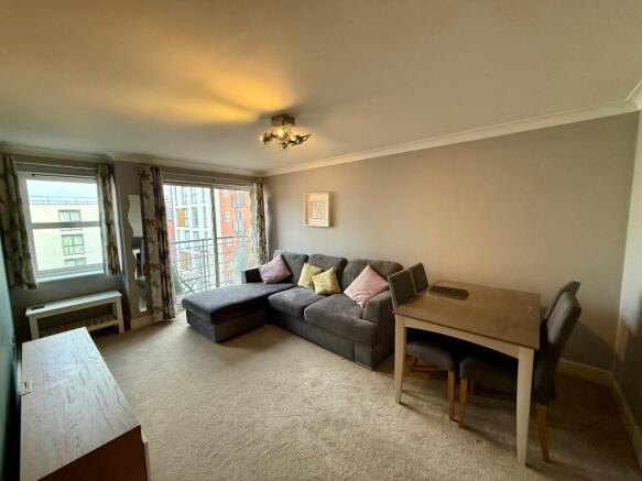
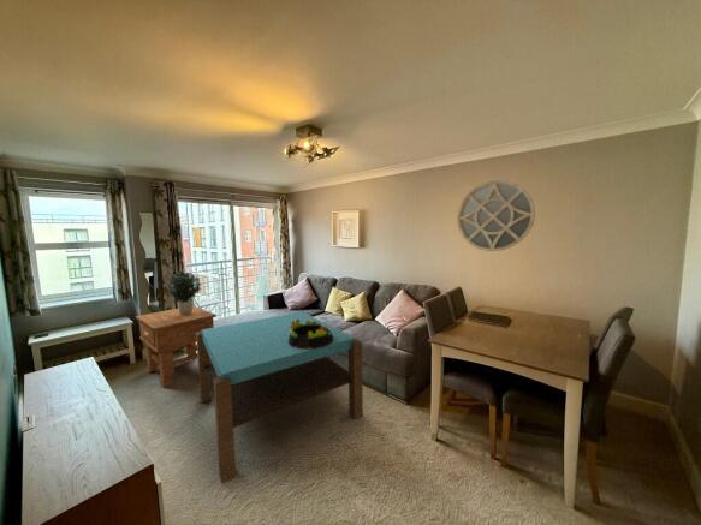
+ coffee table (275, 370)
+ side table (178, 342)
+ potted plant (184, 292)
+ home mirror (493, 216)
+ decorative container (310, 330)
